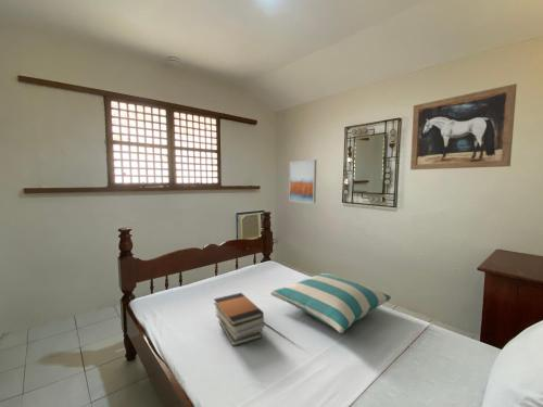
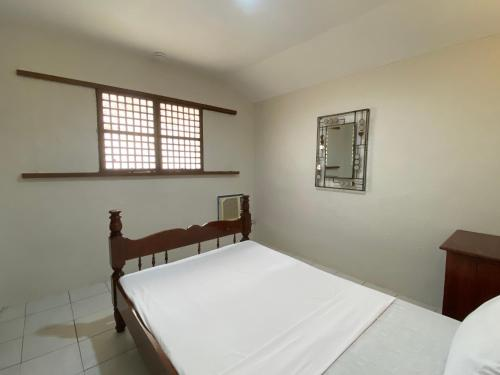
- wall art (302, 181)
- book stack (238, 317)
- pillow (329, 296)
- wall art (456, 132)
